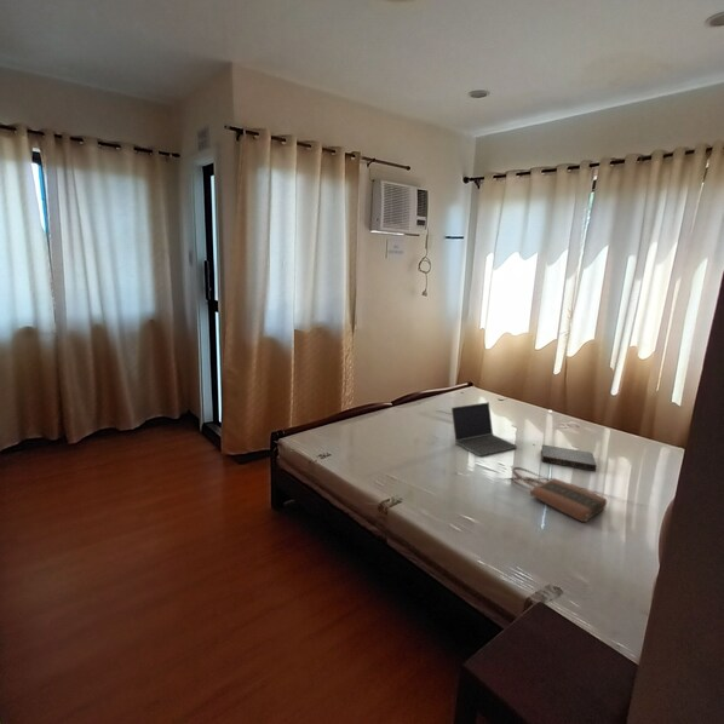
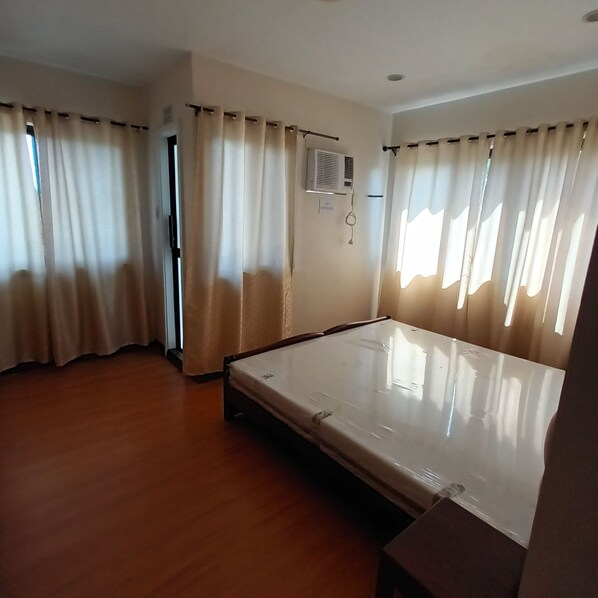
- book (567, 456)
- laptop computer (483, 427)
- tote bag (552, 489)
